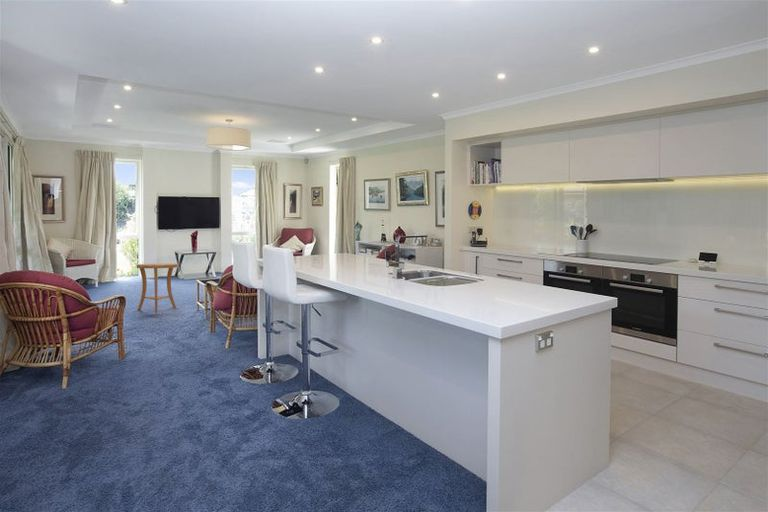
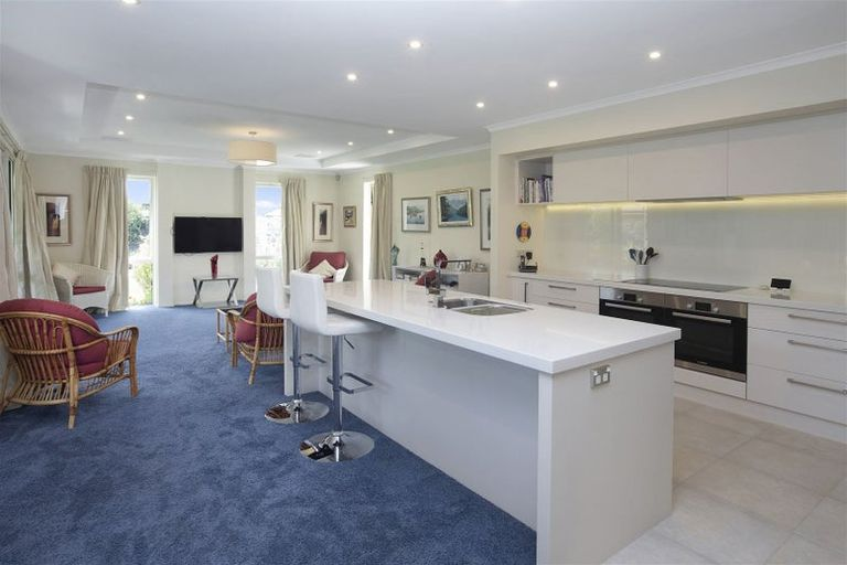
- side table (156, 287)
